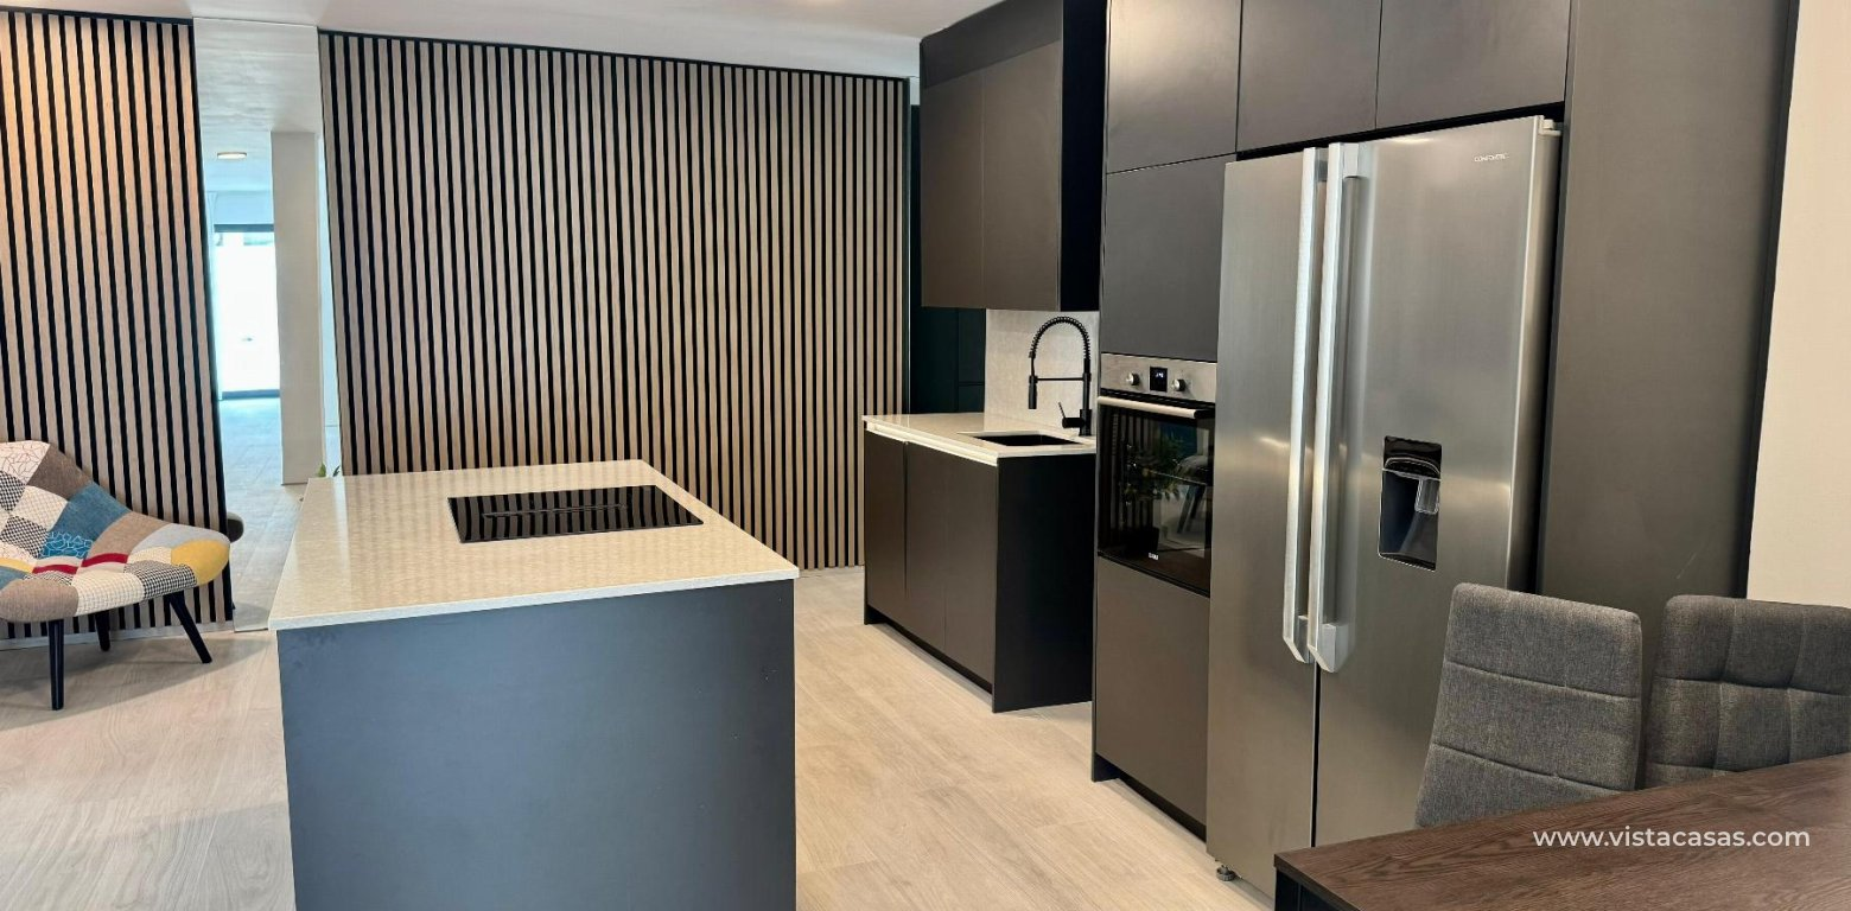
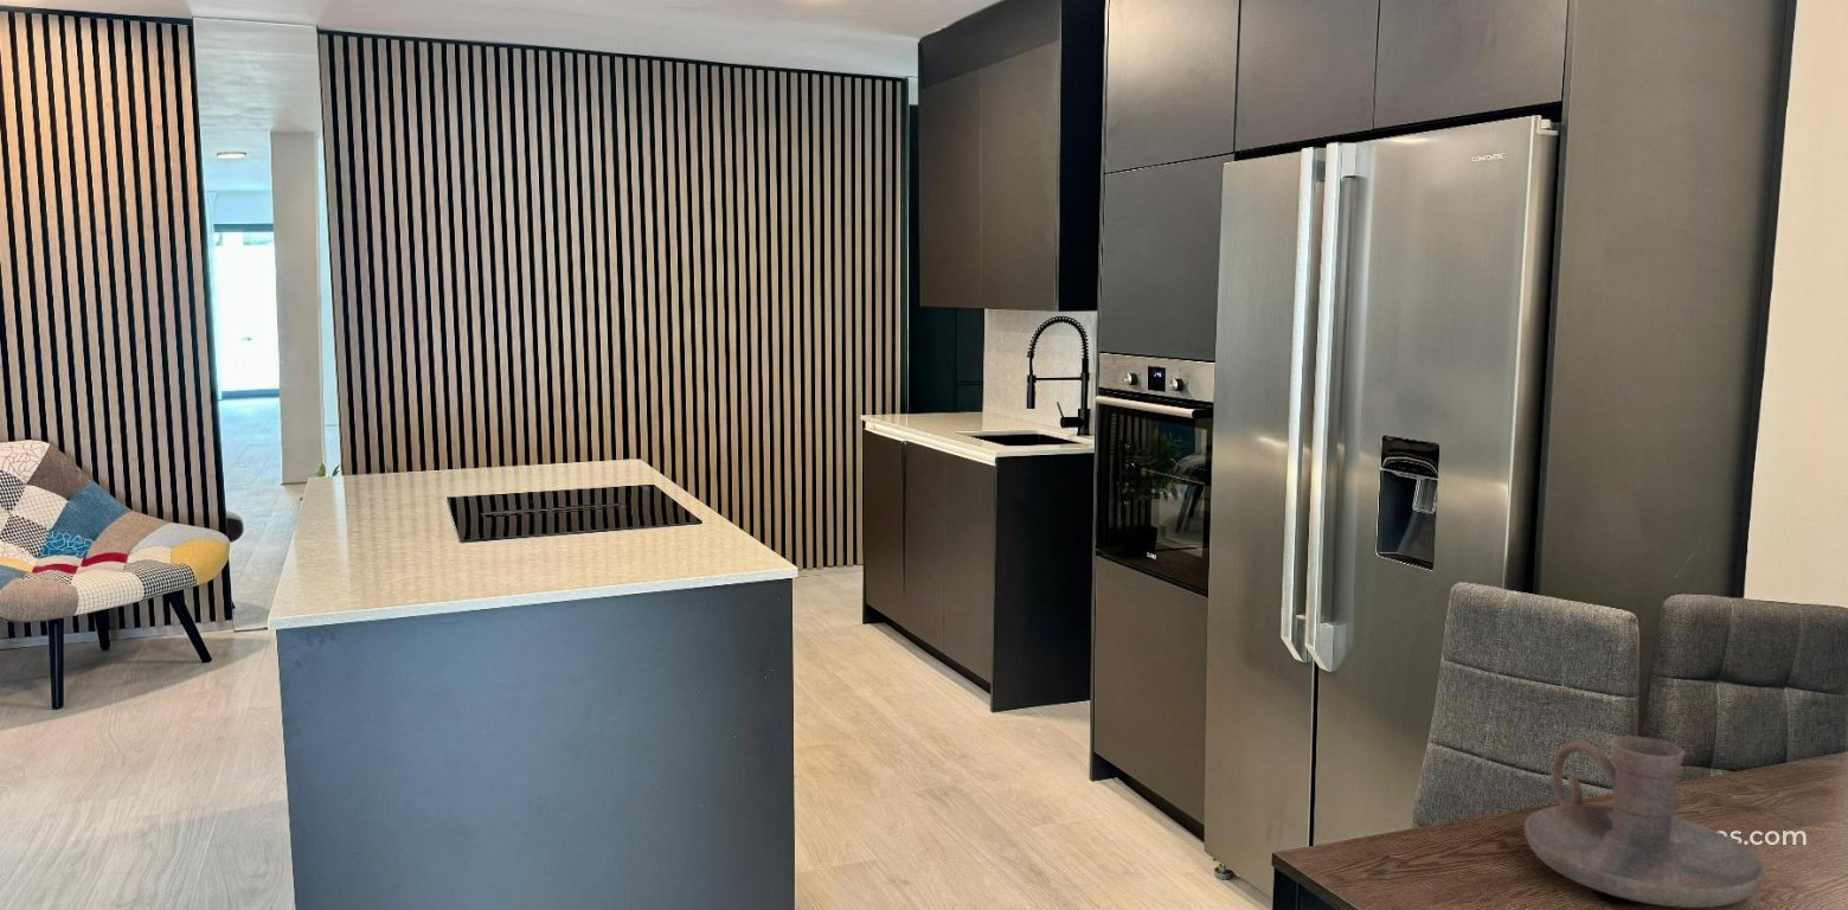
+ candle holder (1626, 803)
